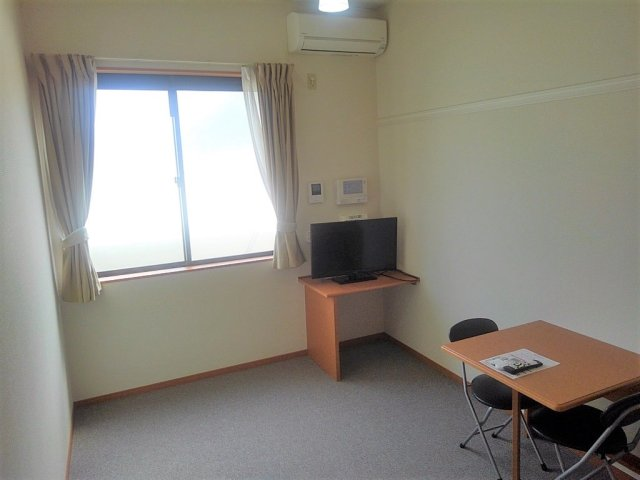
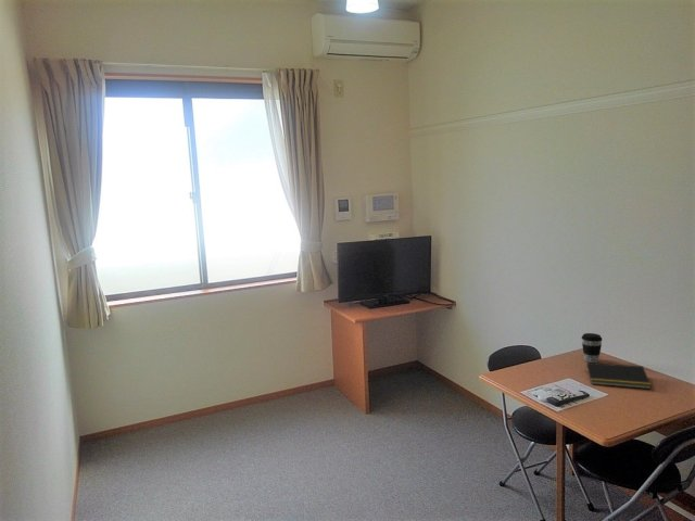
+ notepad (617, 374)
+ coffee cup (591, 347)
